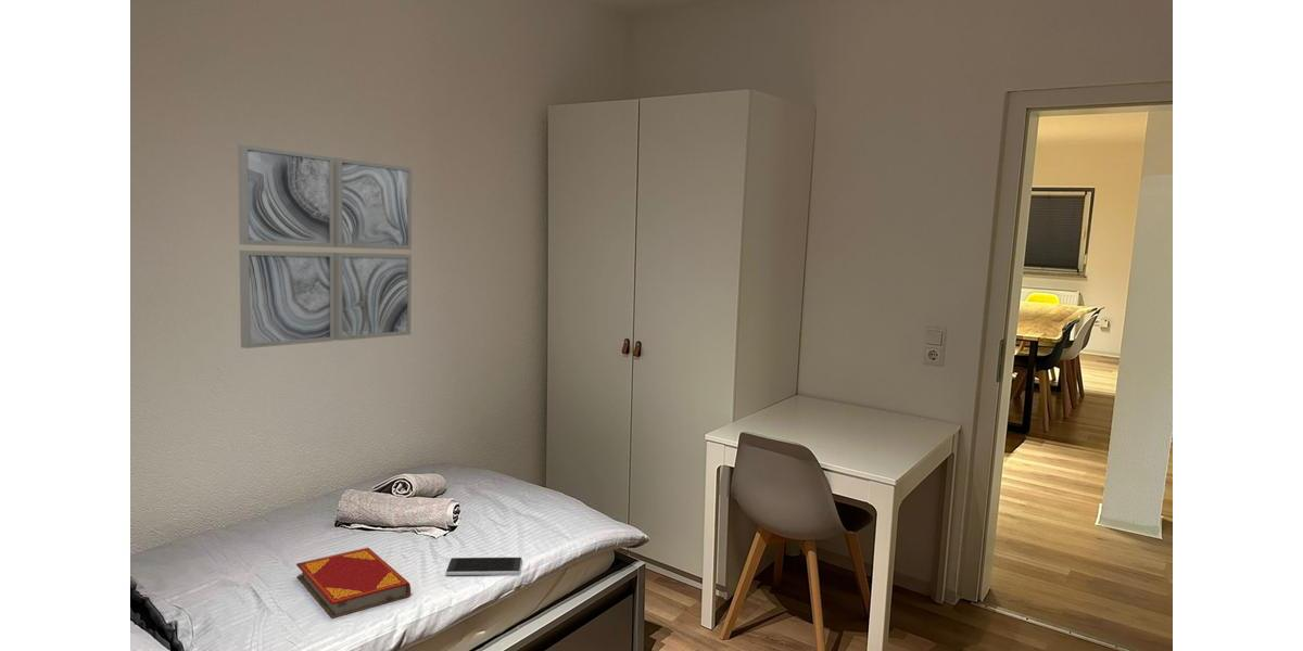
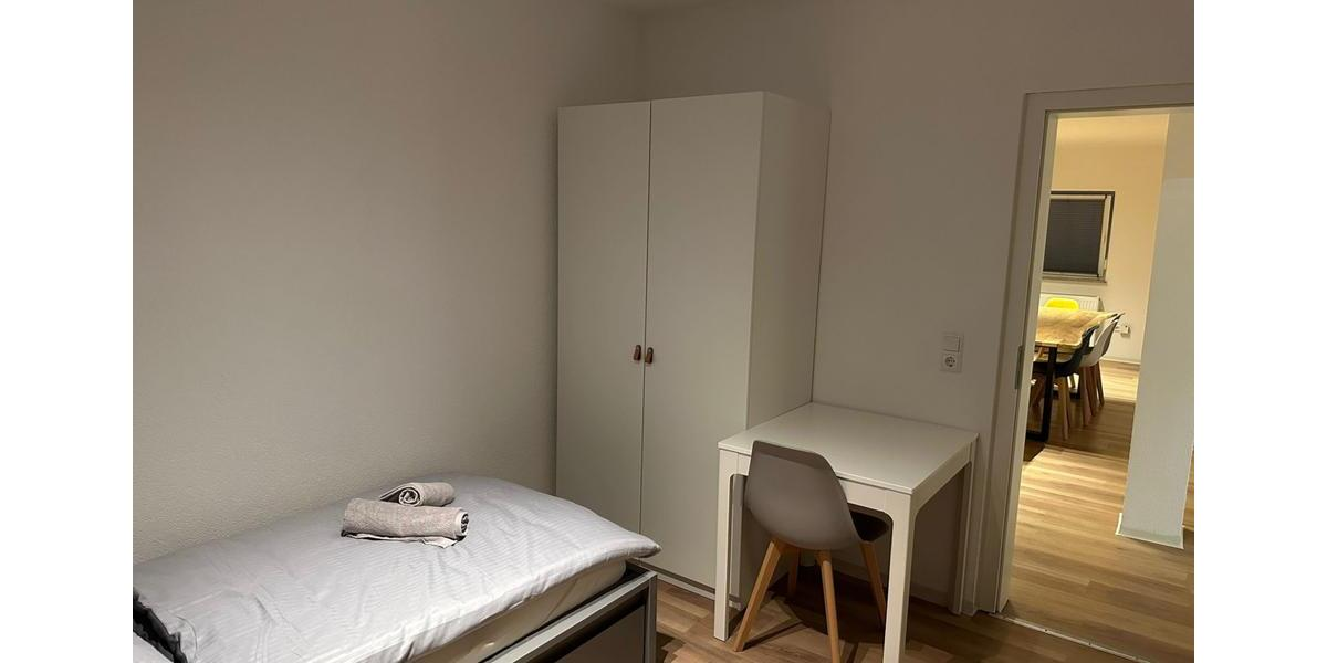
- tablet (484, 565)
- hardback book (352, 579)
- wall art (333, 246)
